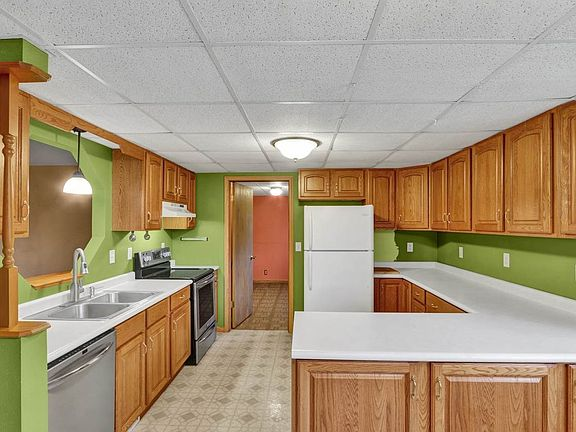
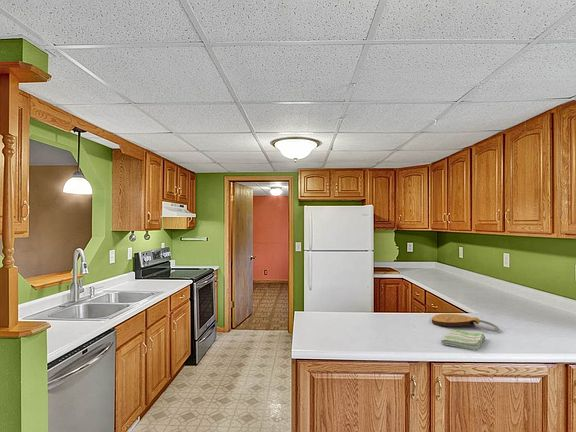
+ dish towel (463, 337)
+ key chain (464, 321)
